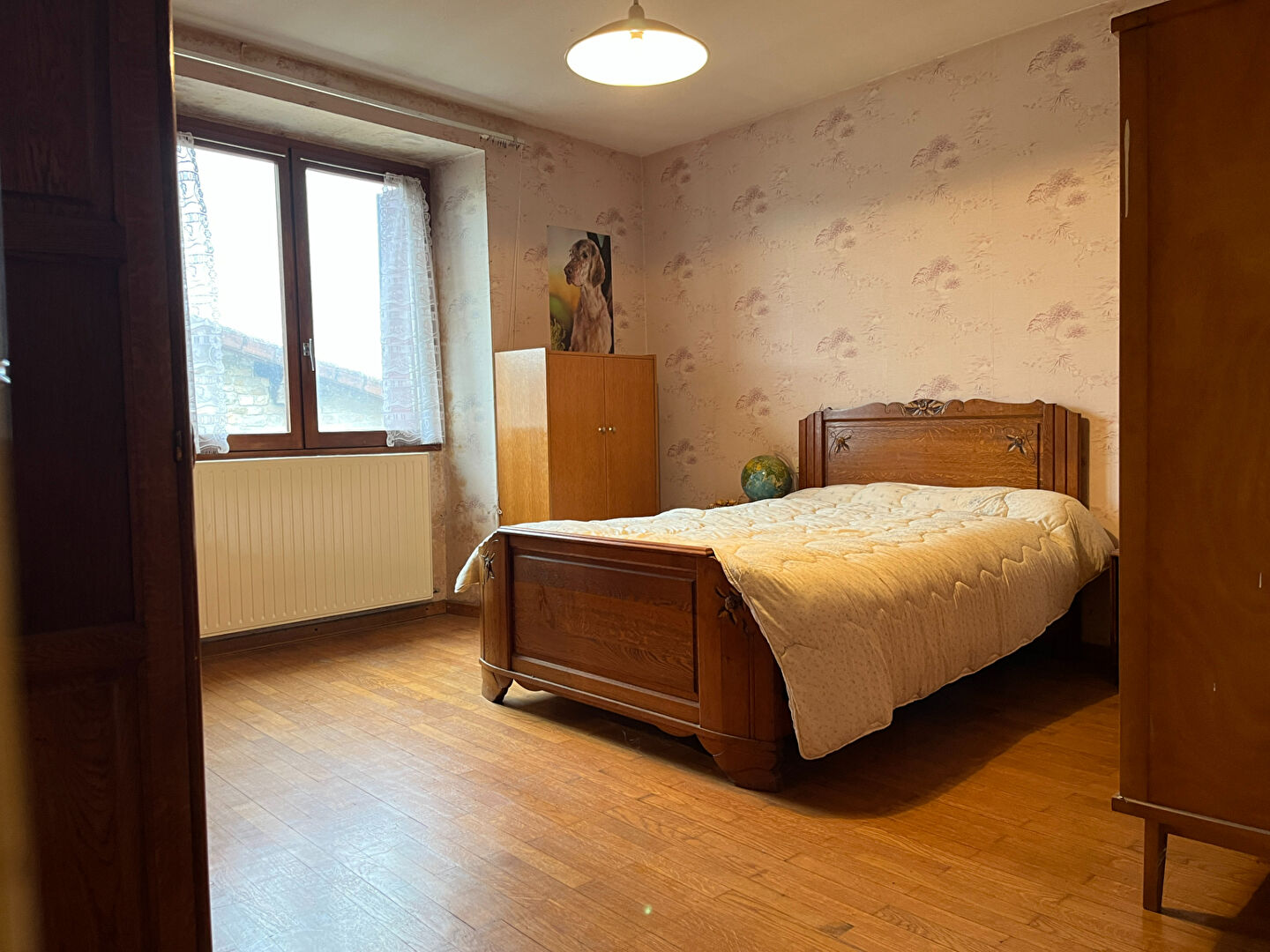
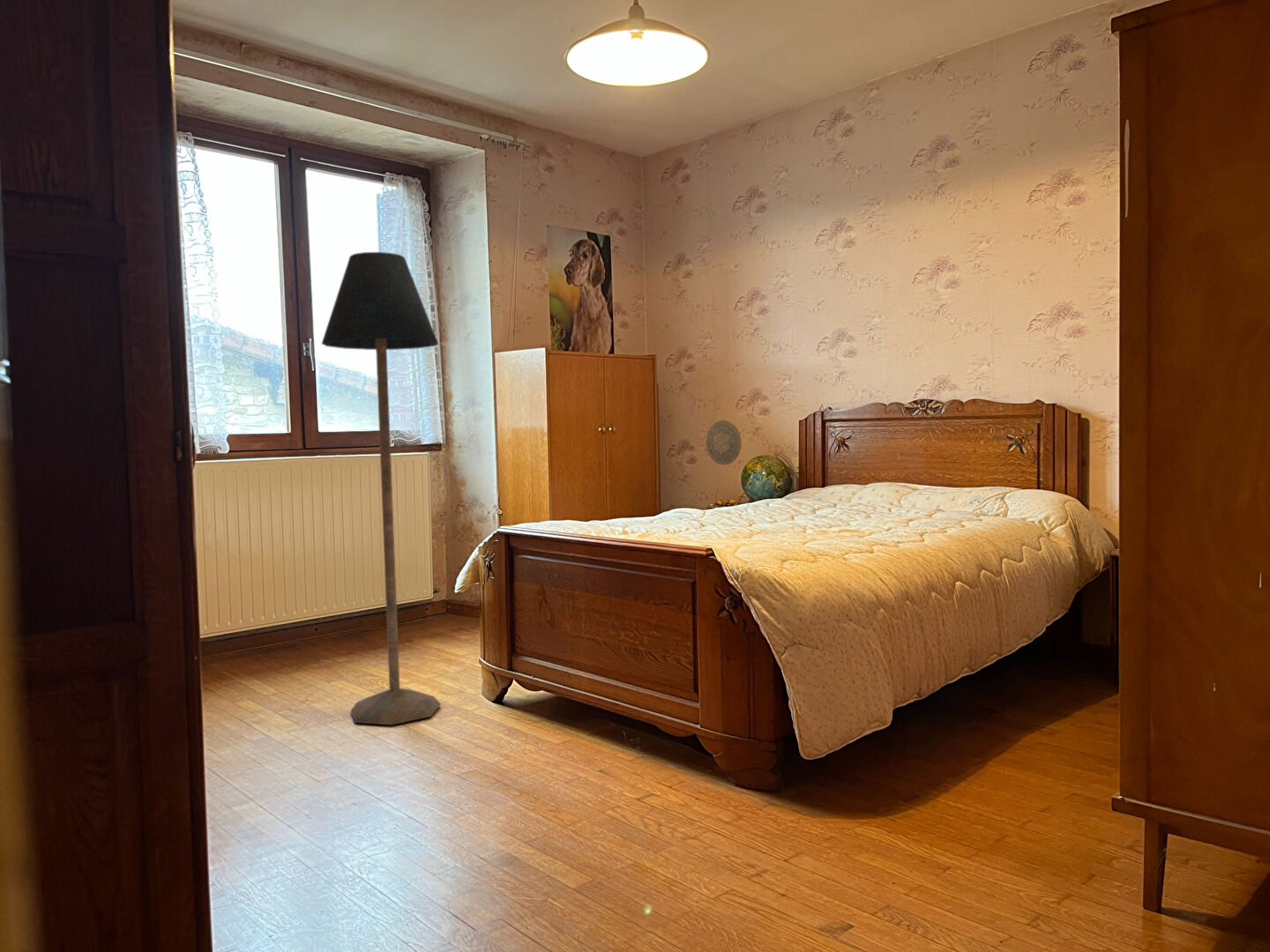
+ floor lamp (385, 486)
+ decorative plate (721, 443)
